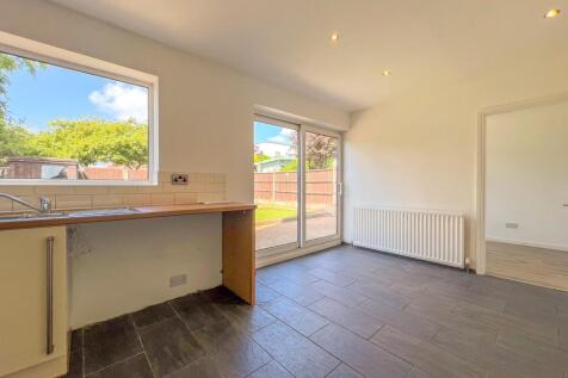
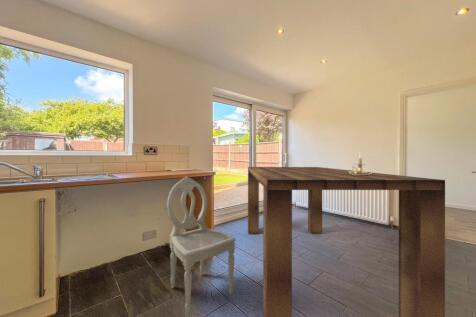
+ dining chair (198, 235)
+ candle holder (359, 162)
+ dining table (308, 216)
